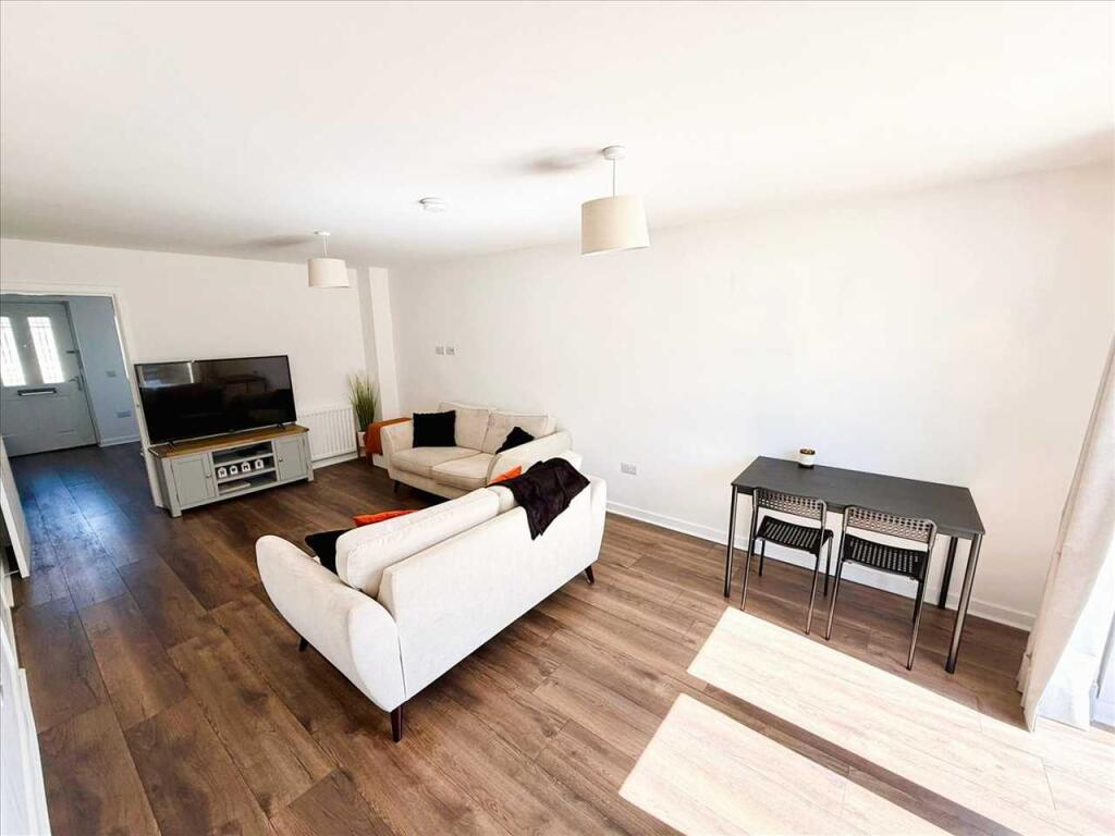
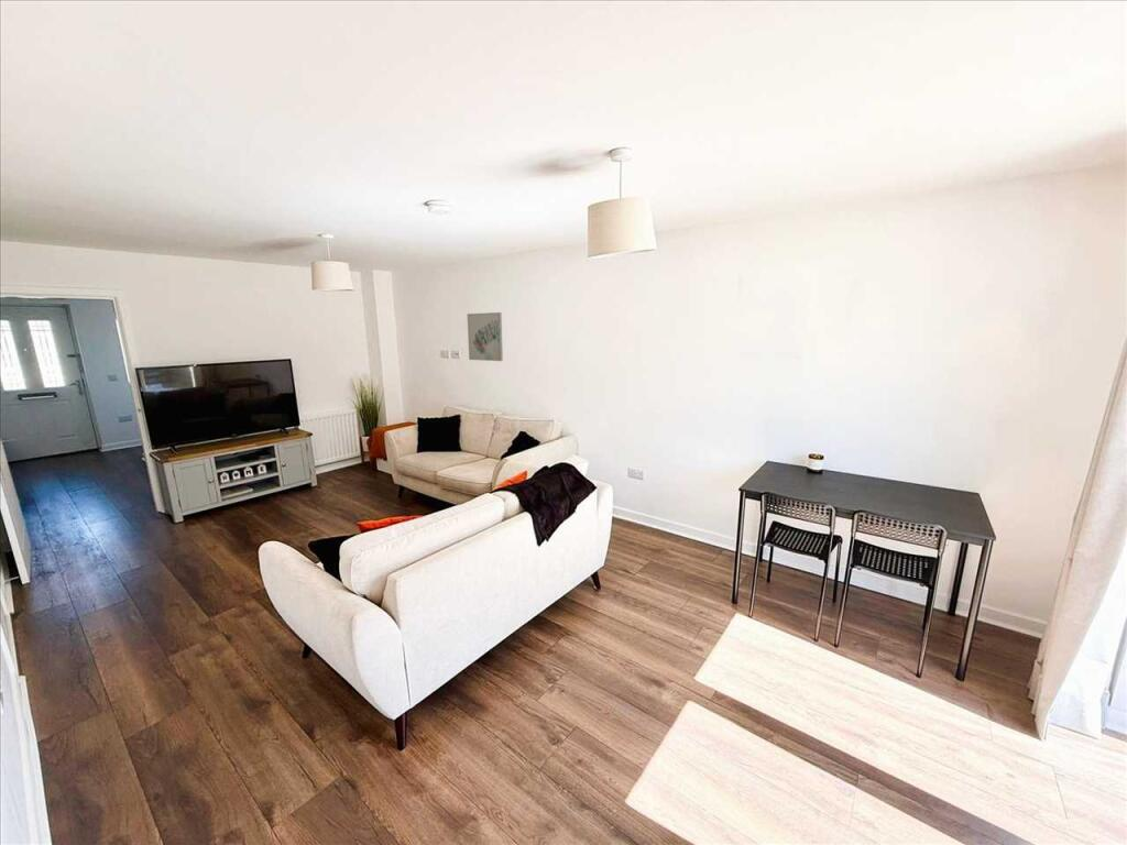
+ wall art (484, 337)
